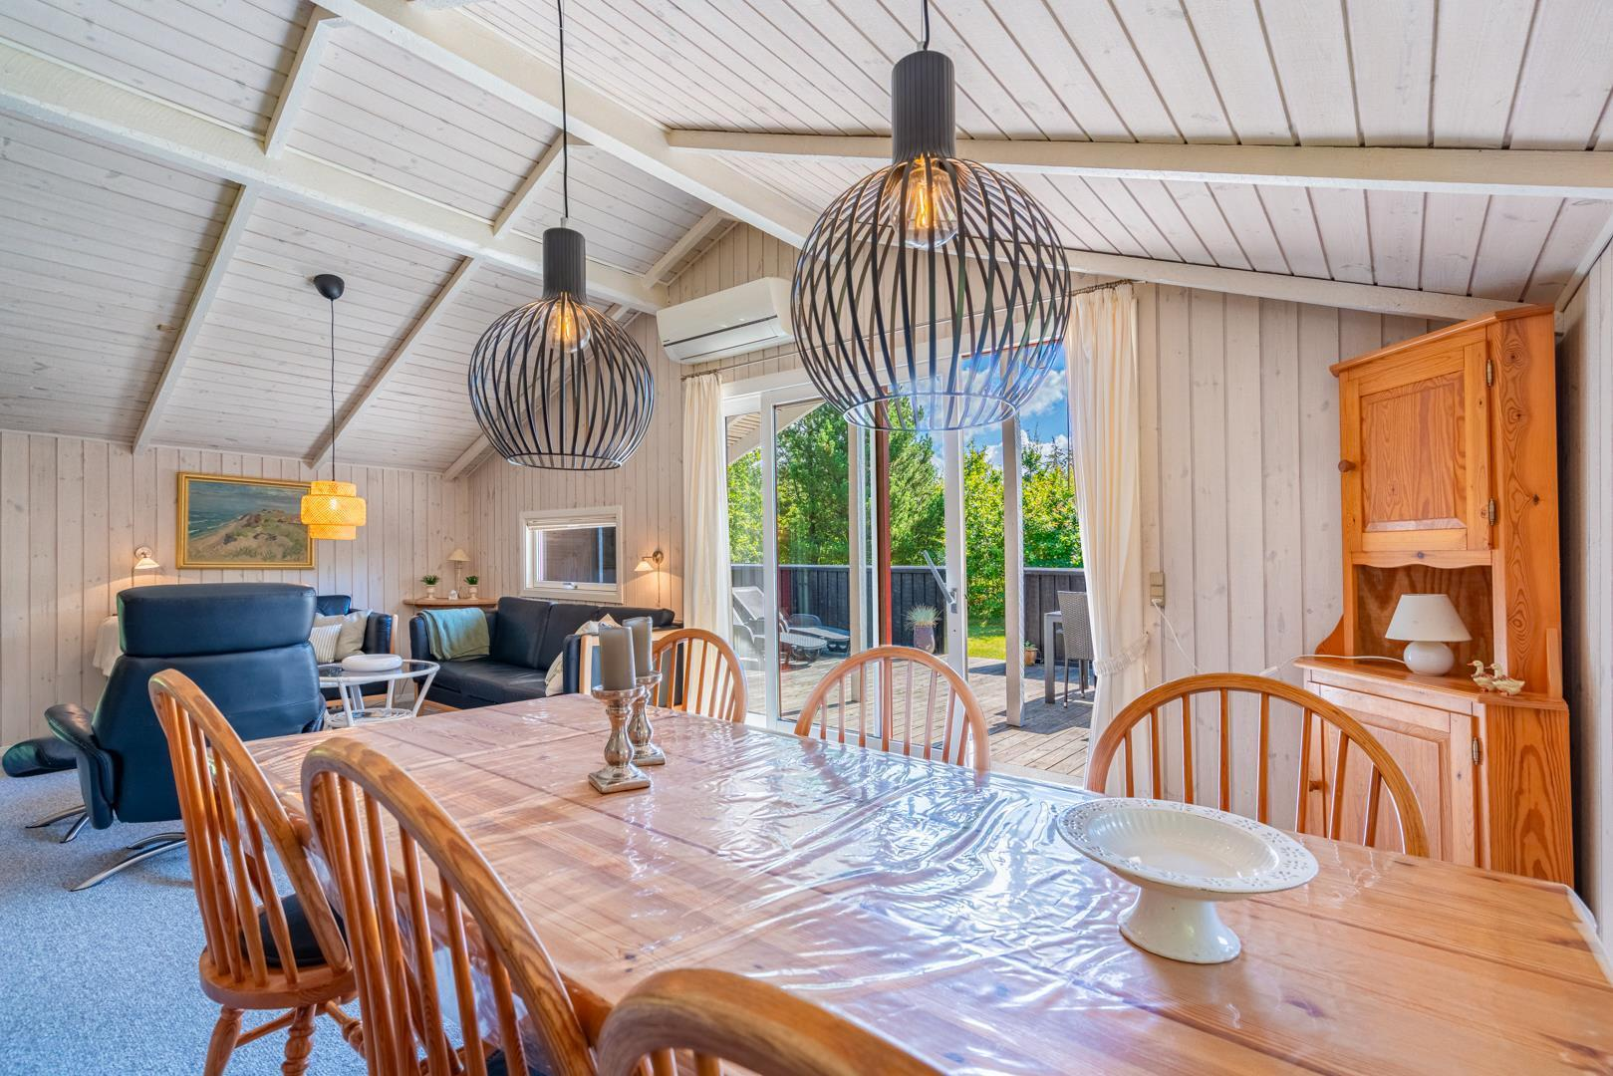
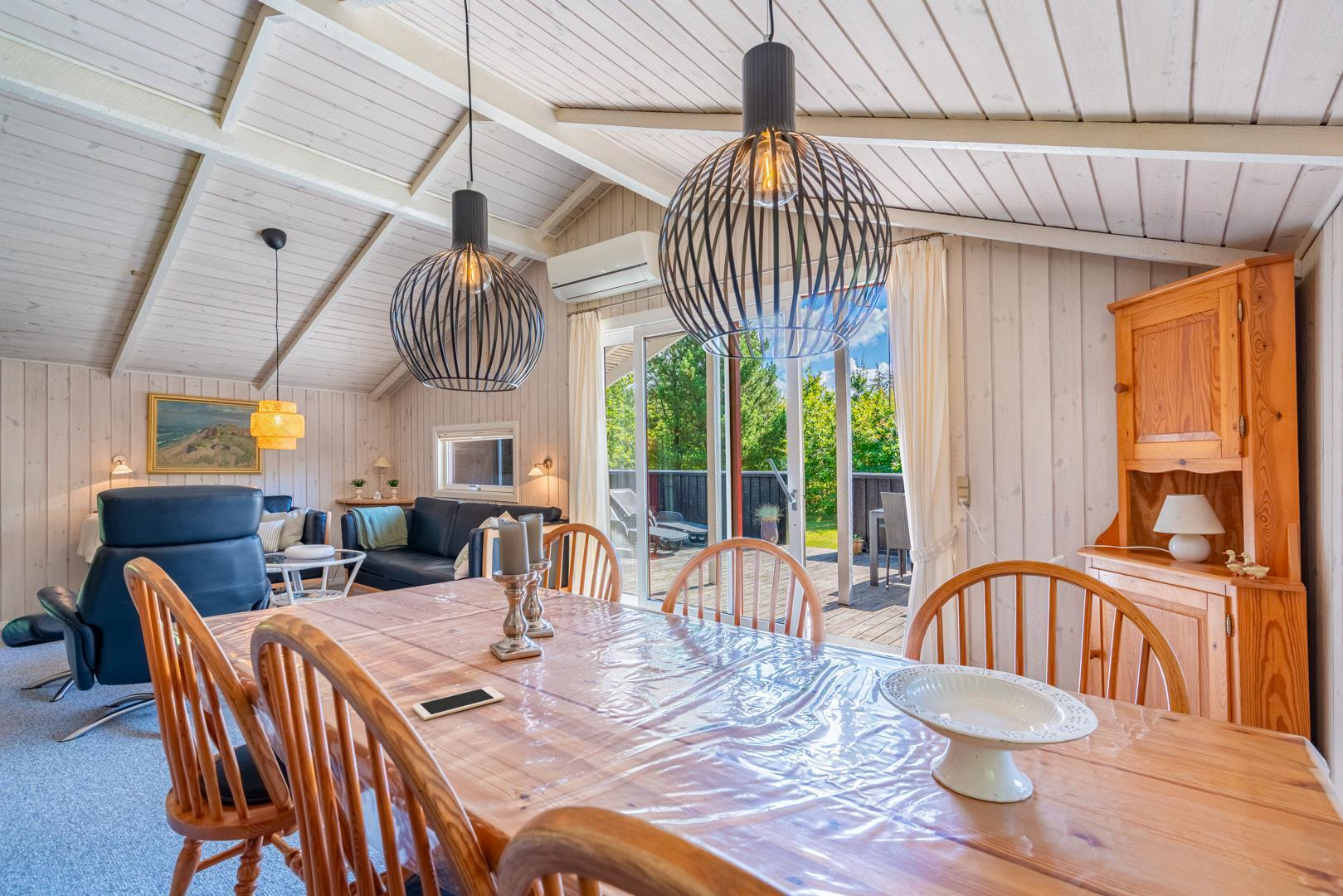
+ cell phone (459, 702)
